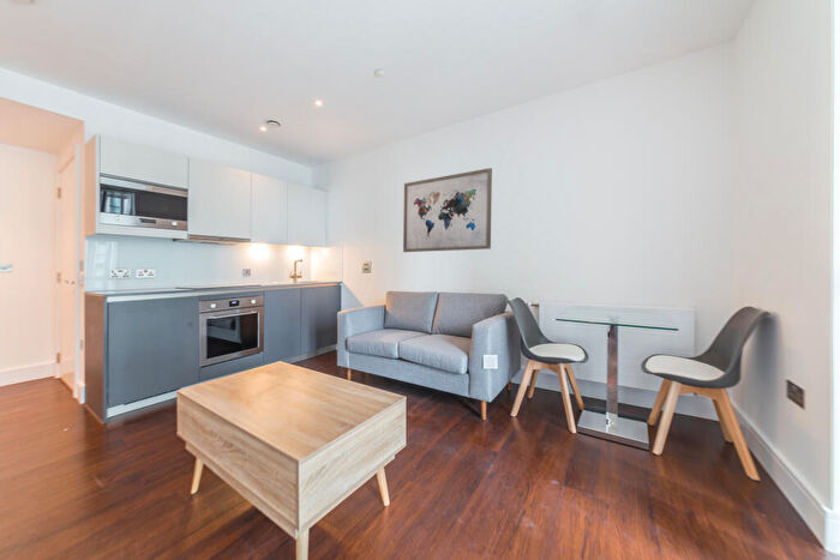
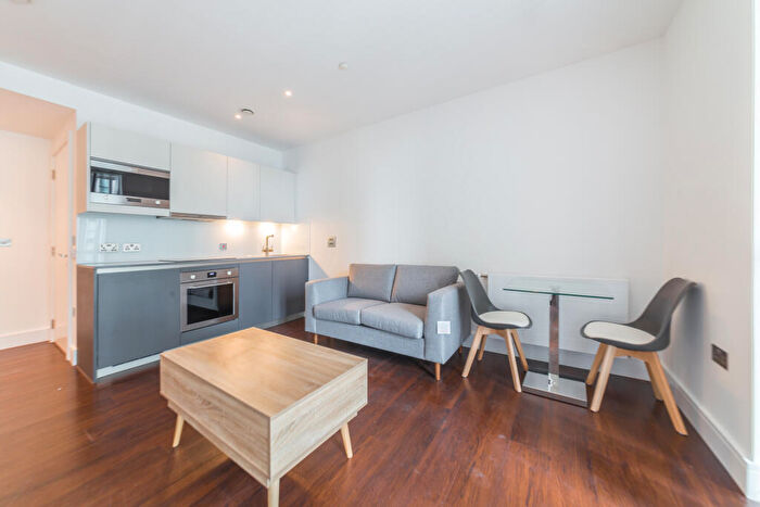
- wall art (444, 213)
